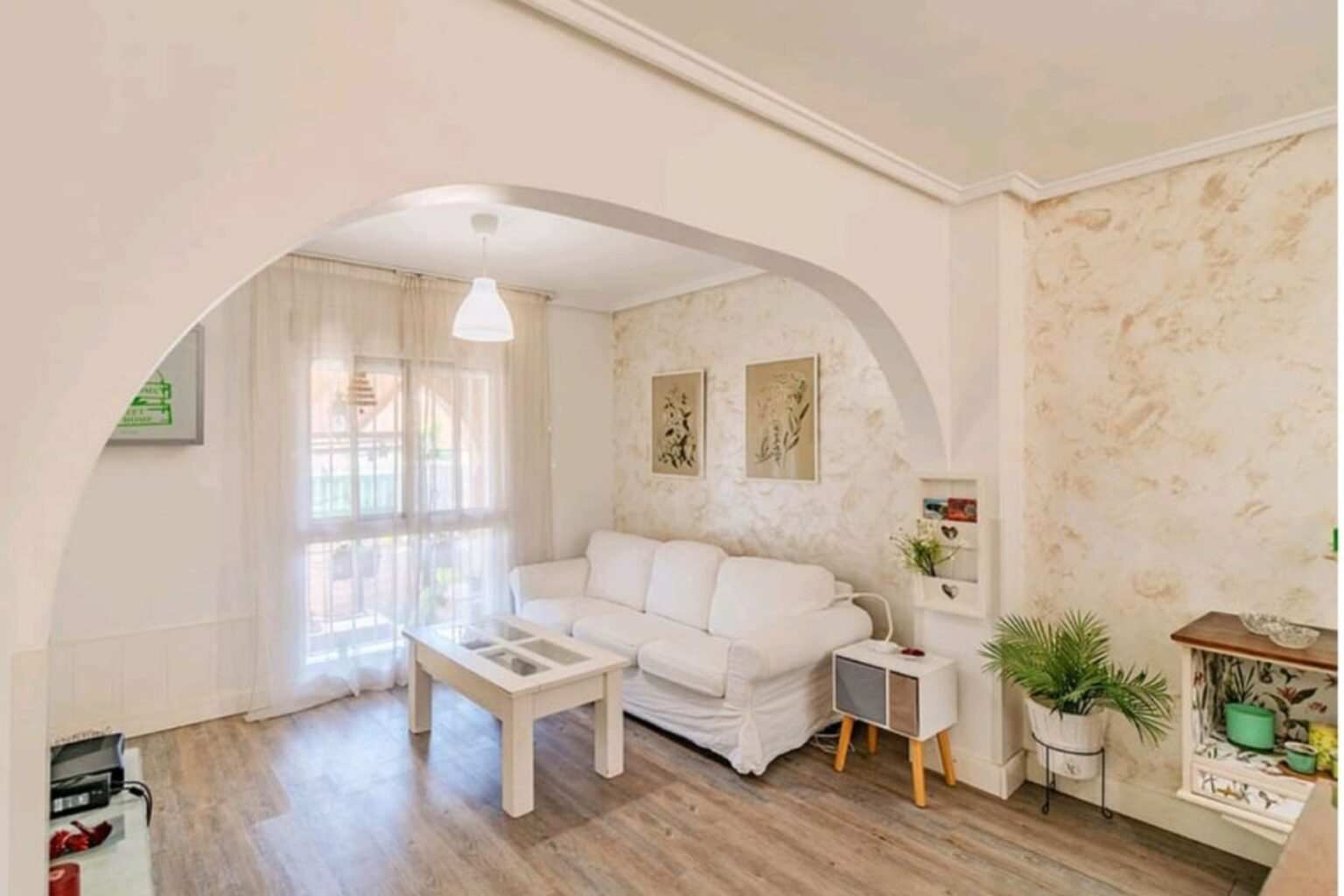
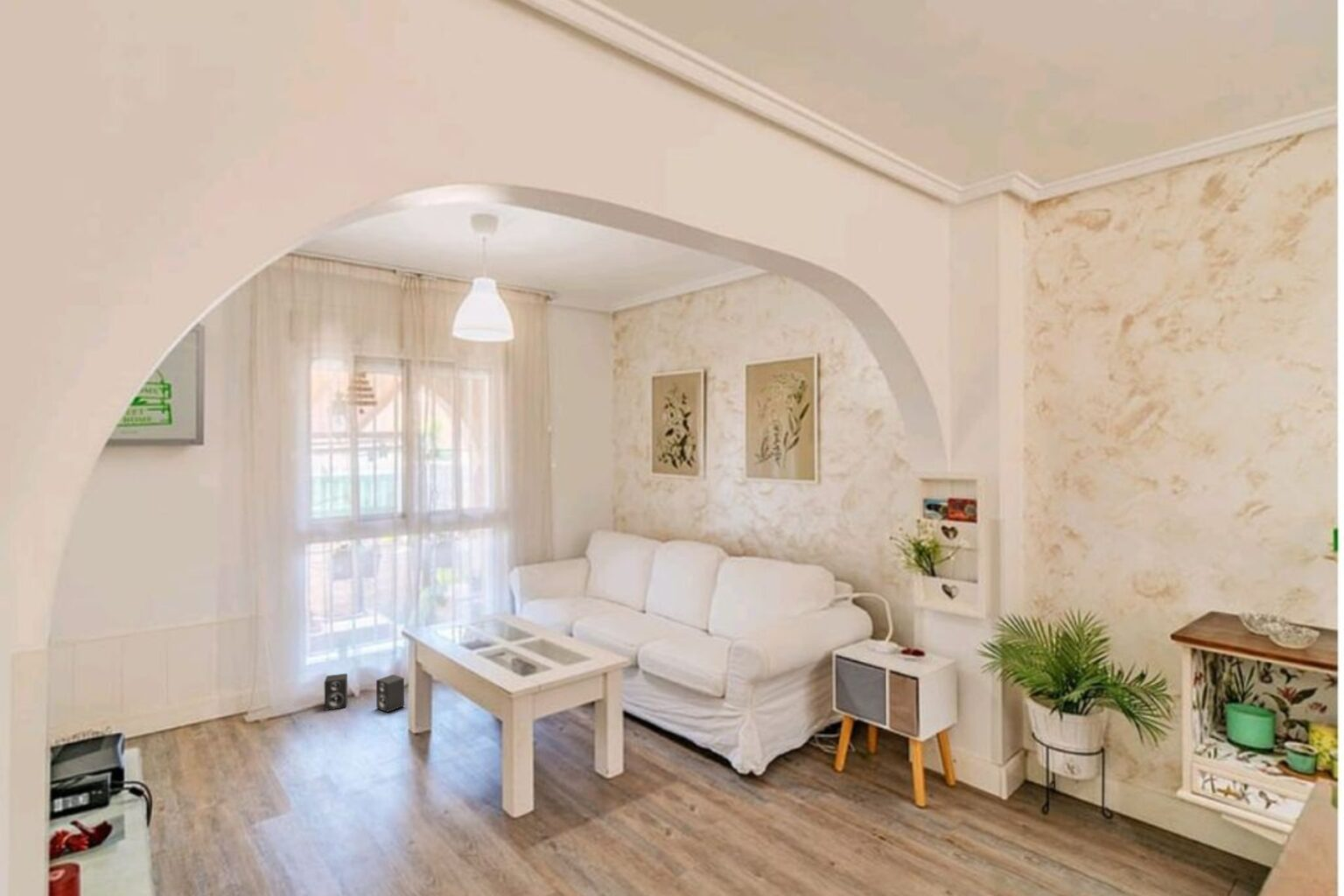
+ speaker (376, 692)
